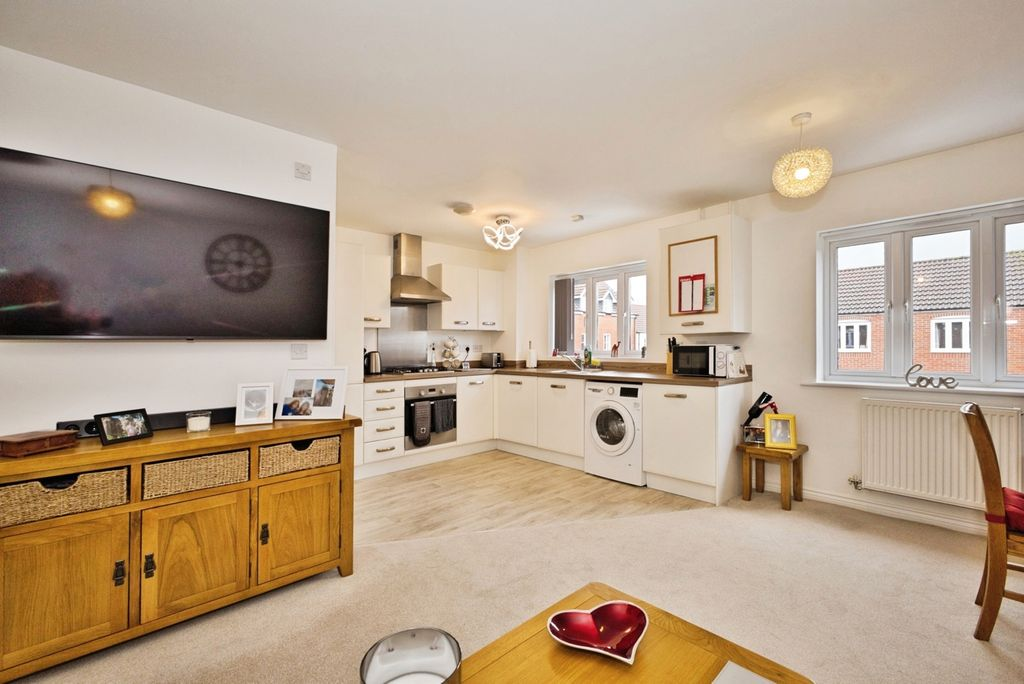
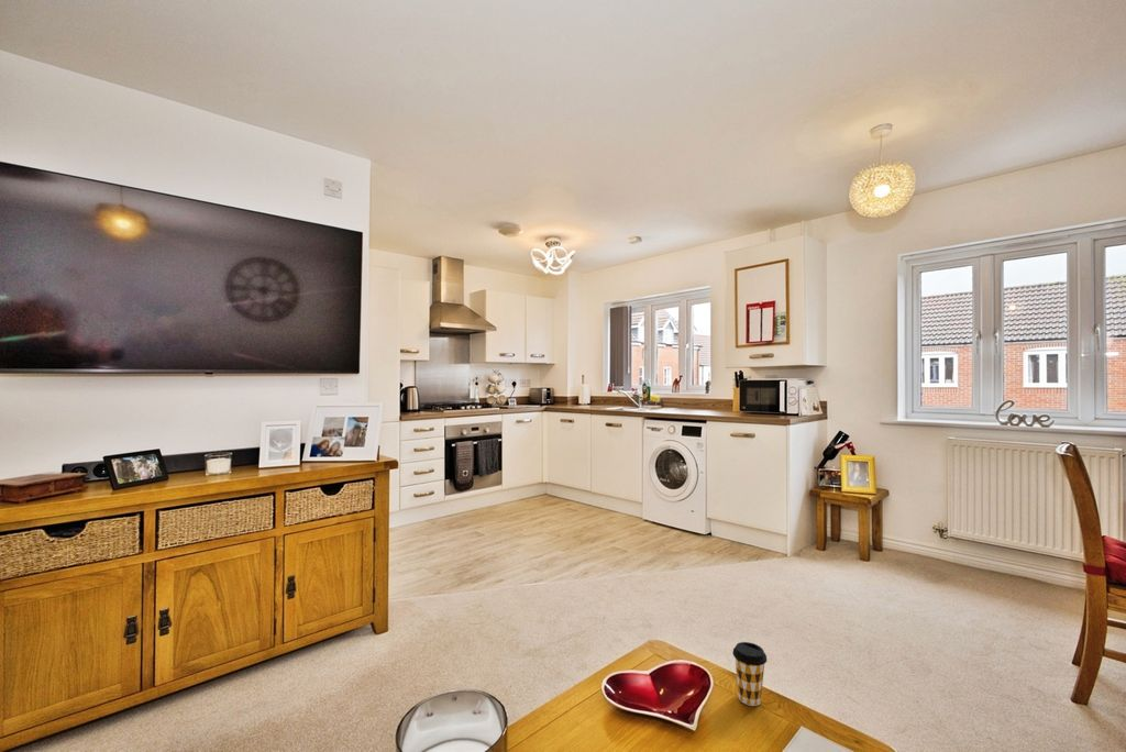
+ coffee cup (749, 674)
